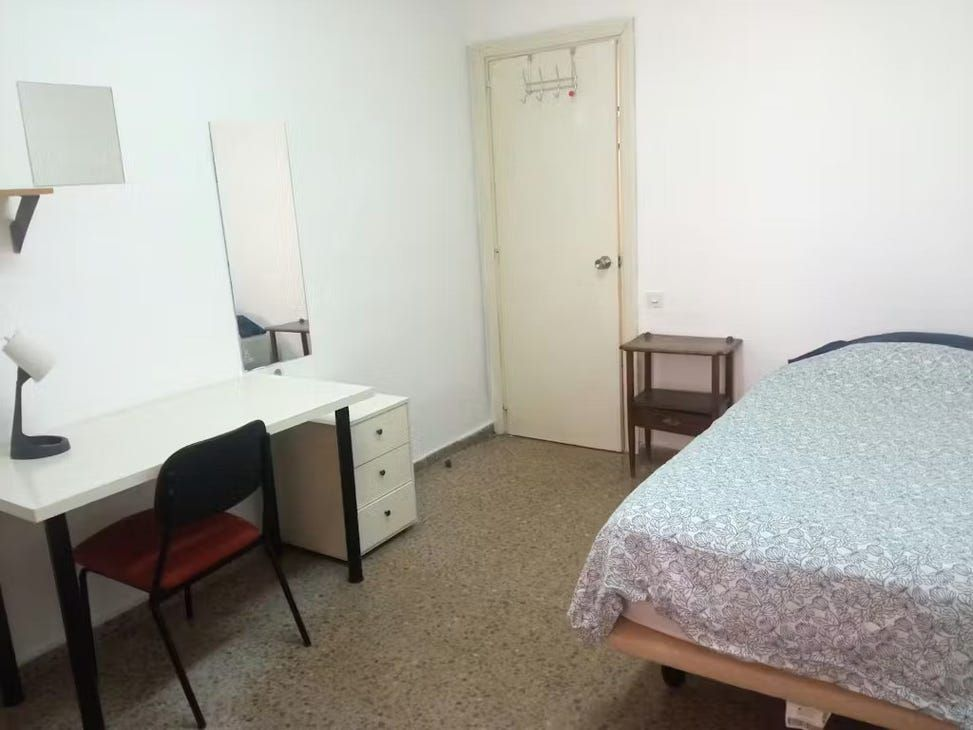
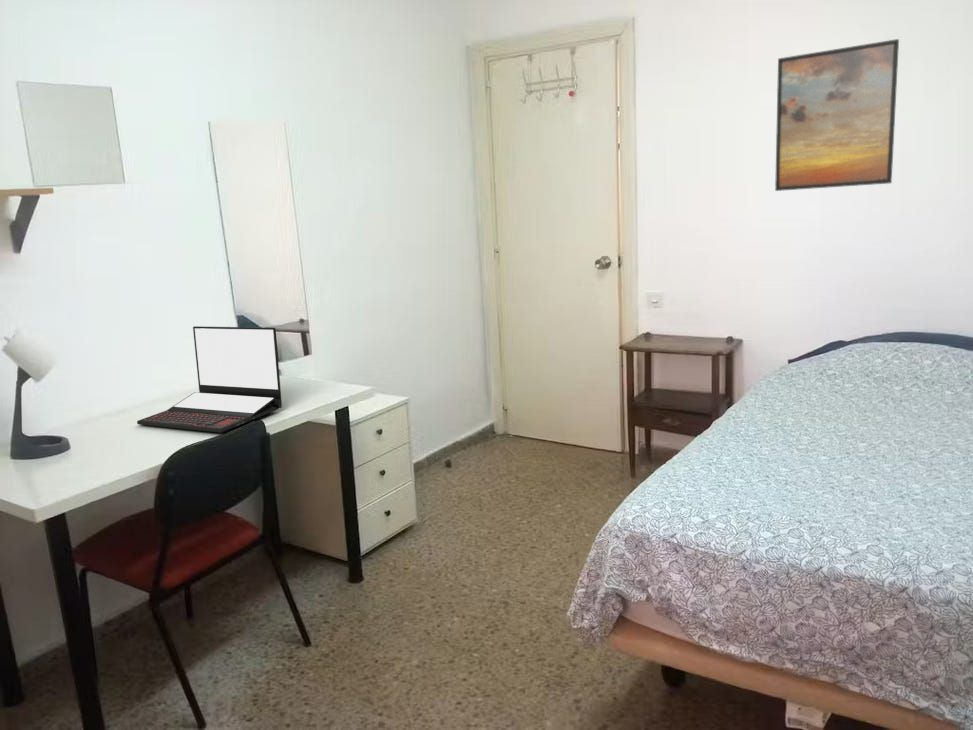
+ laptop (206, 376)
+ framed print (833, 119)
